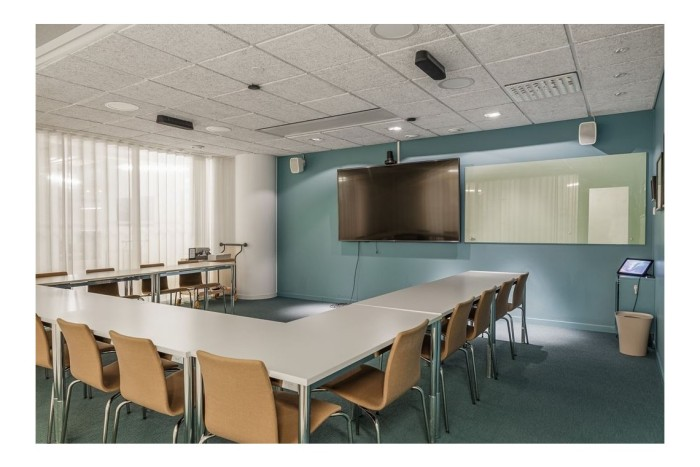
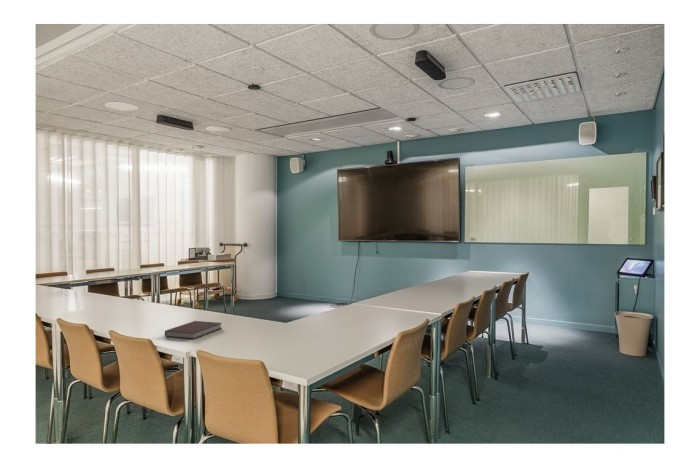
+ notebook (194, 329)
